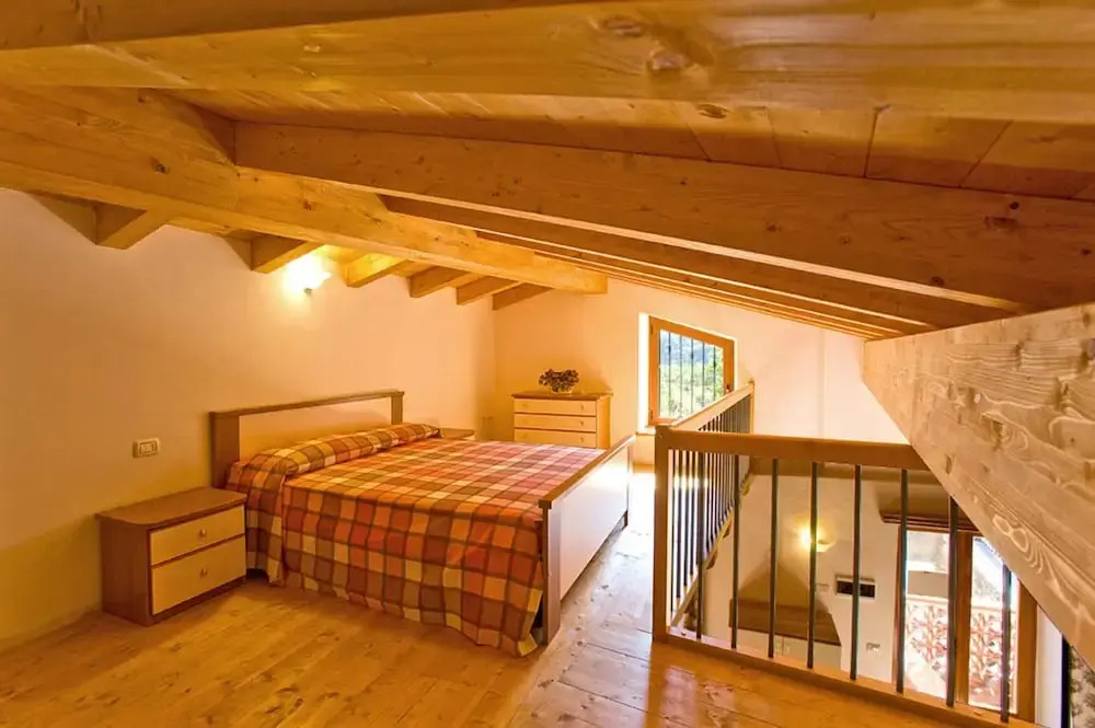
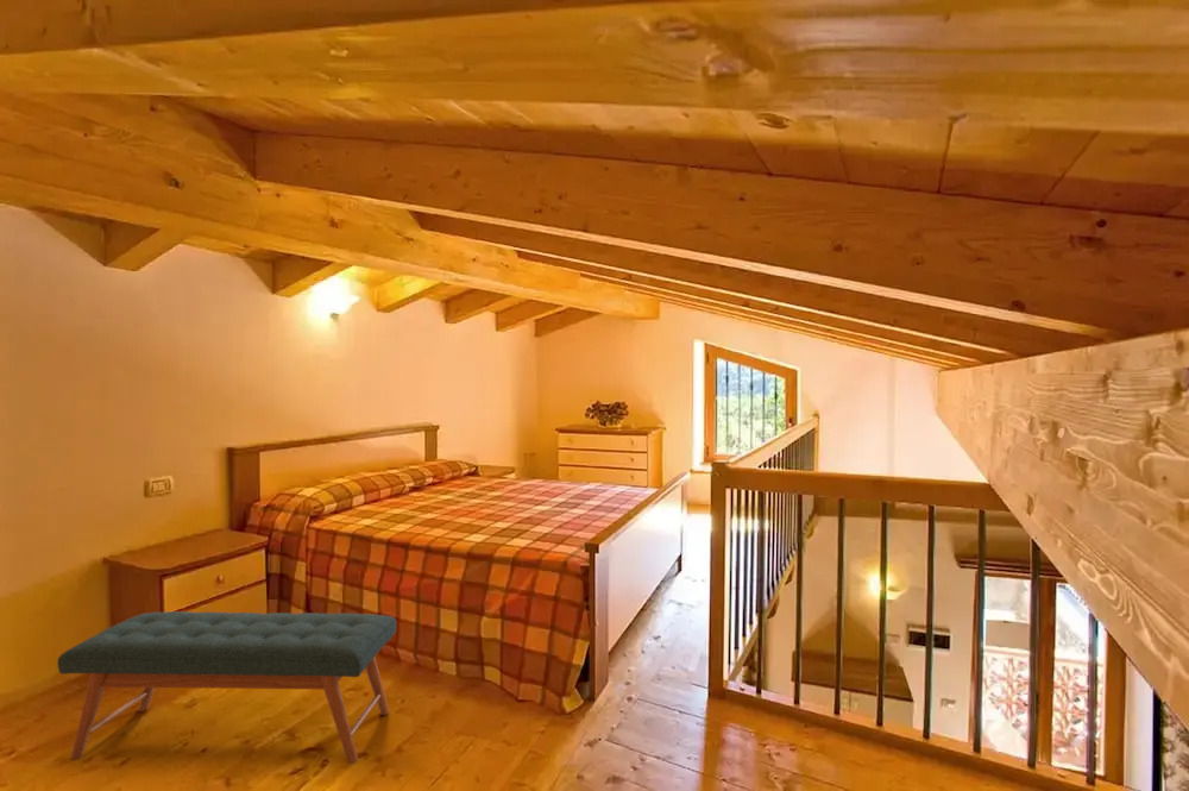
+ bench (240, 679)
